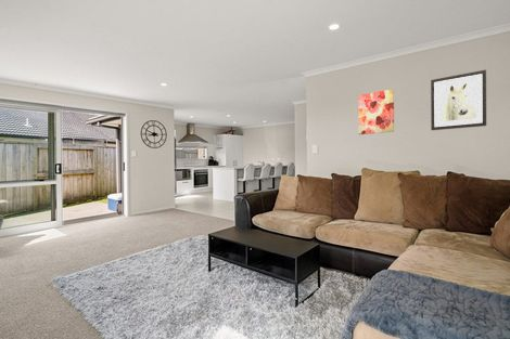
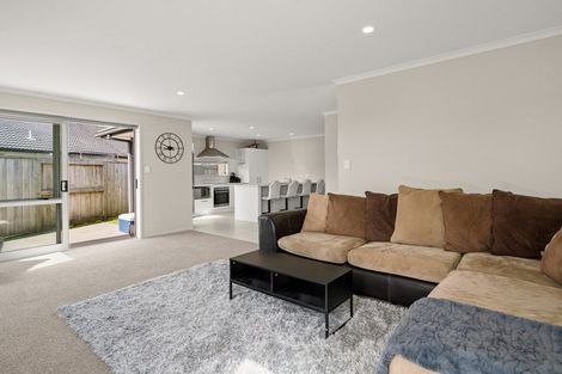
- wall art (457, 102)
- wall art (375, 113)
